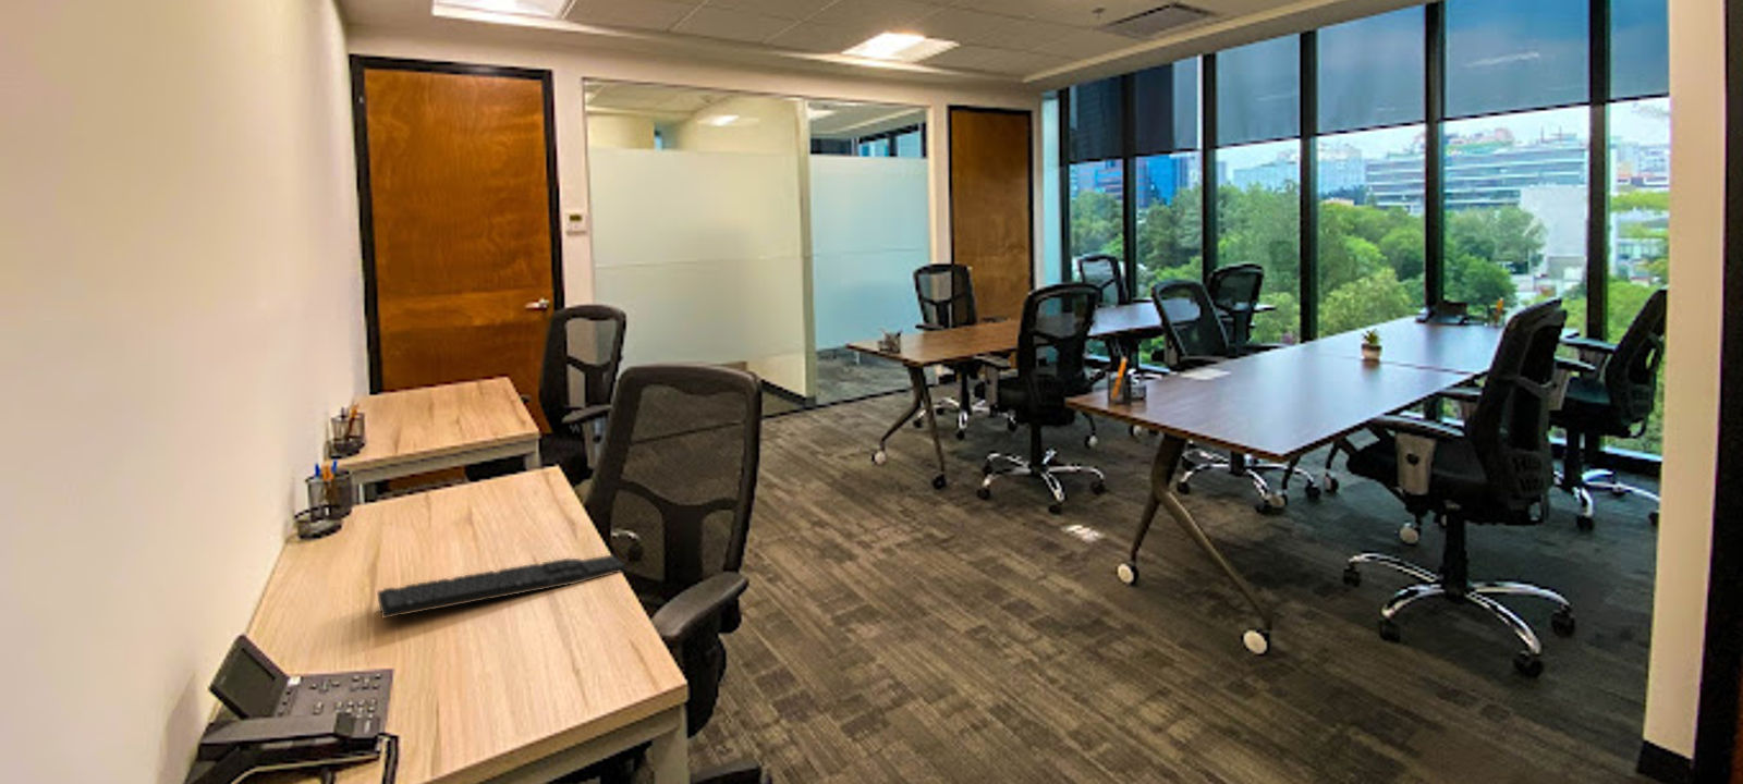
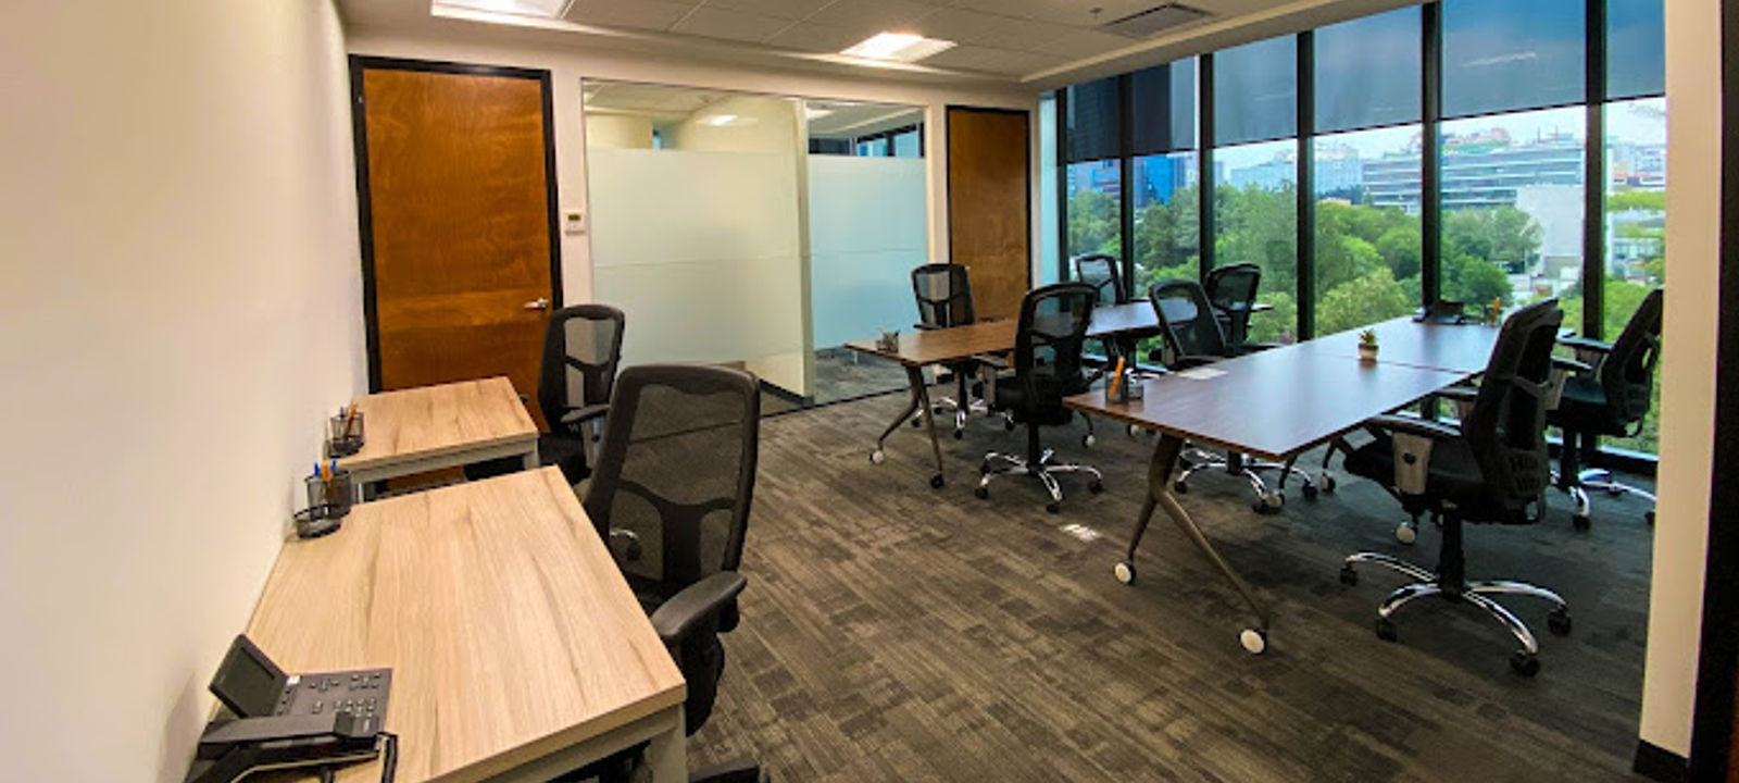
- keyboard (509, 580)
